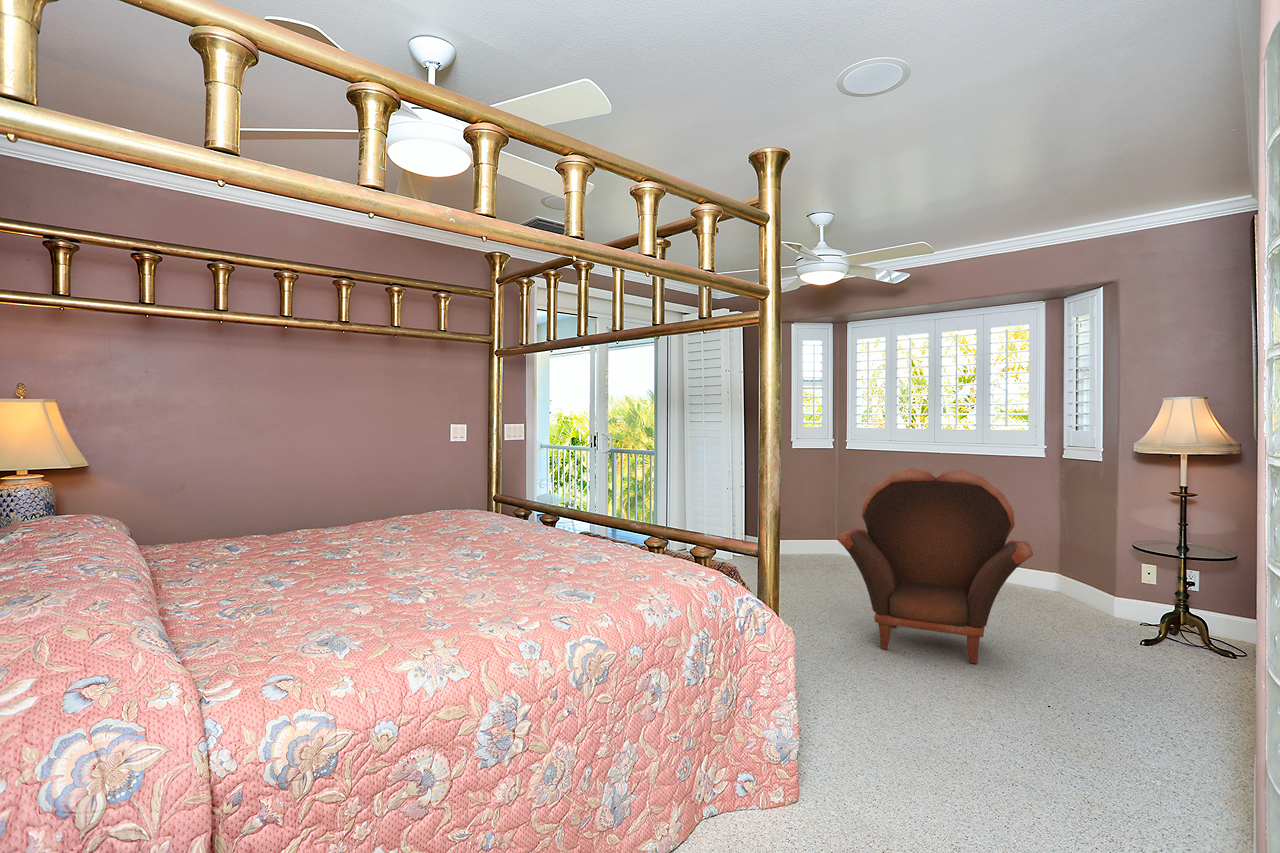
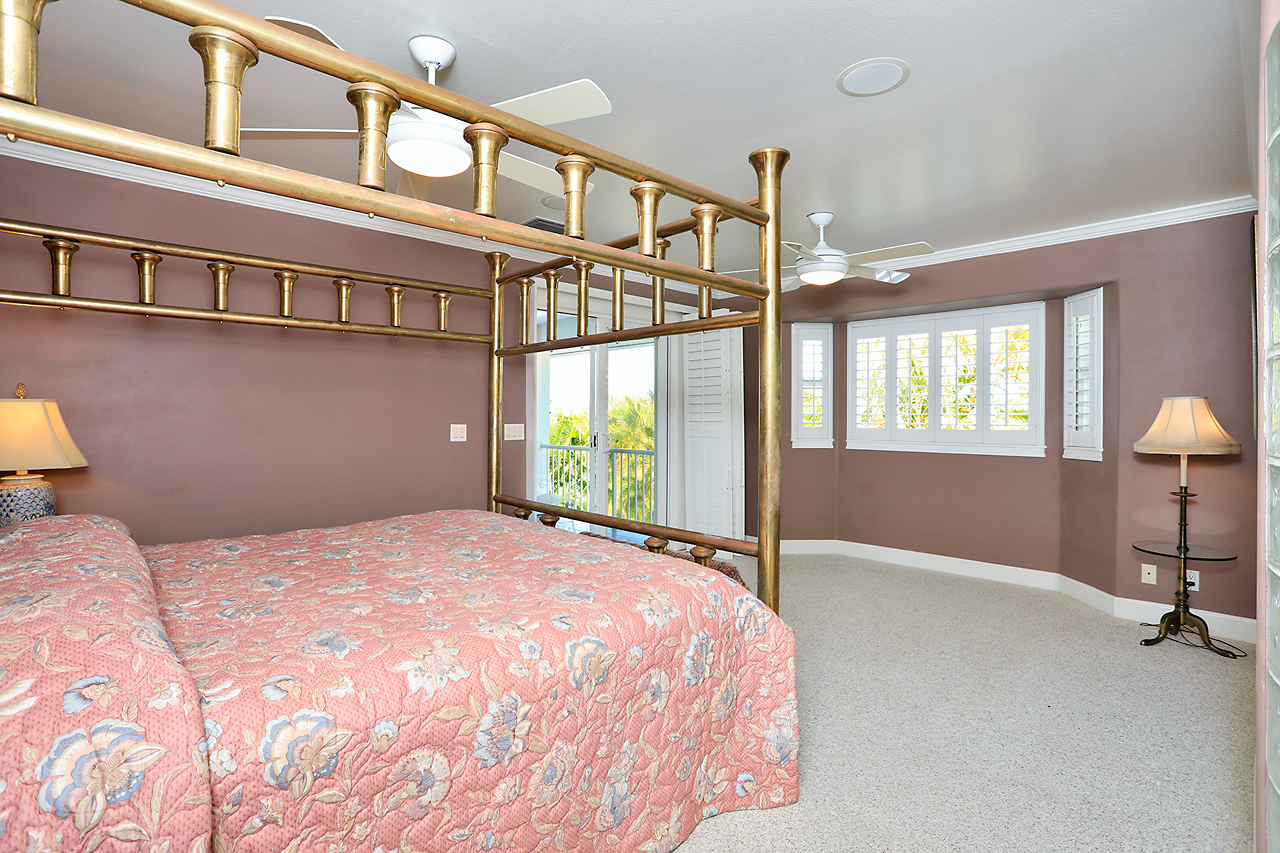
- armchair (932, 553)
